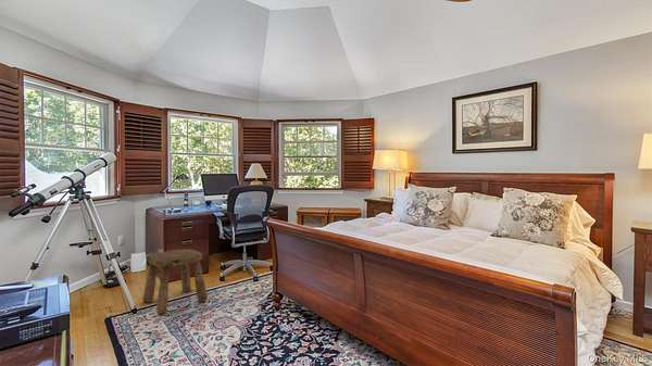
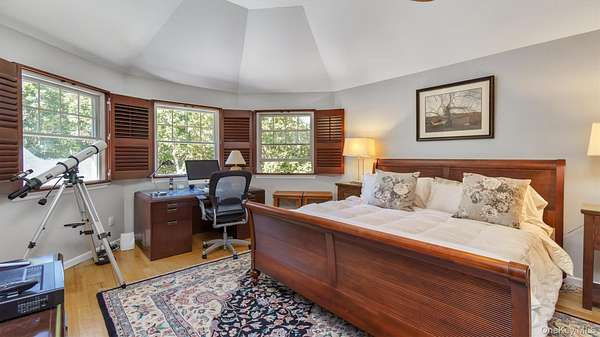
- stool (181, 277)
